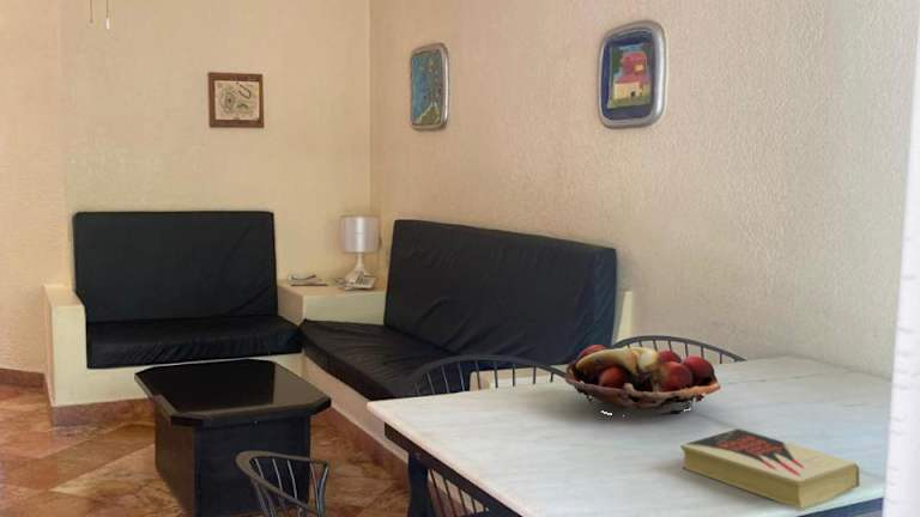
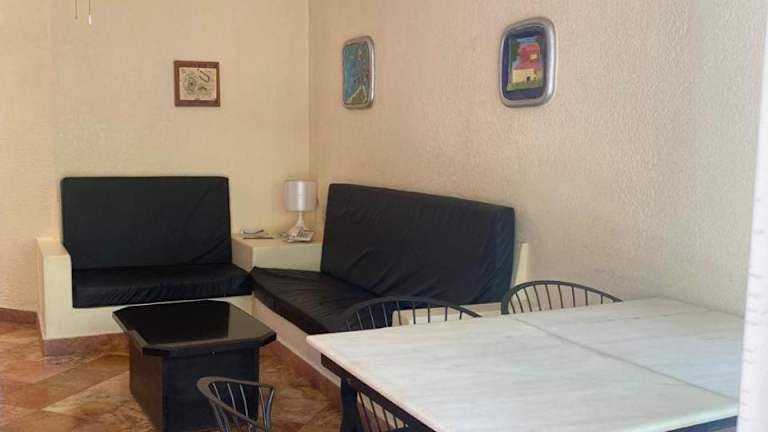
- book (767, 464)
- fruit basket (641, 376)
